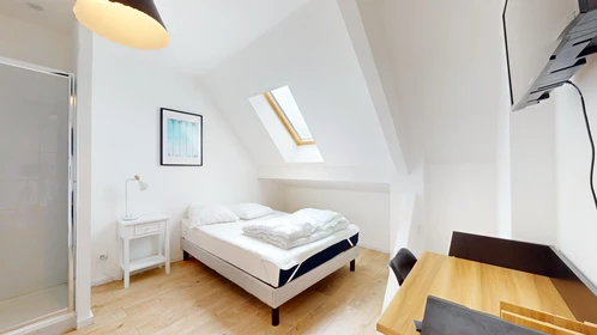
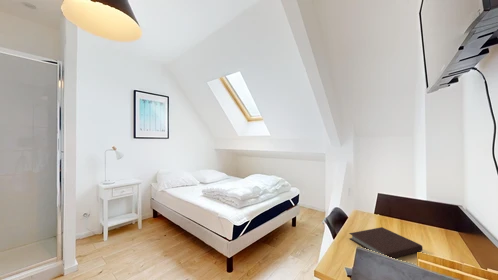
+ notebook (383, 241)
